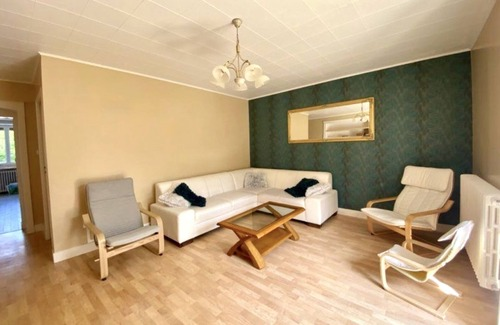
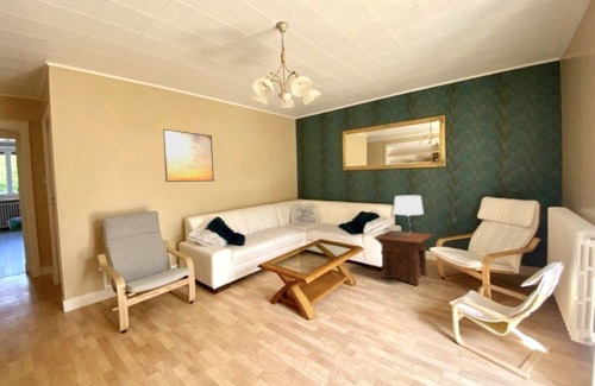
+ table lamp (406, 214)
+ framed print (189, 157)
+ side table (403, 255)
